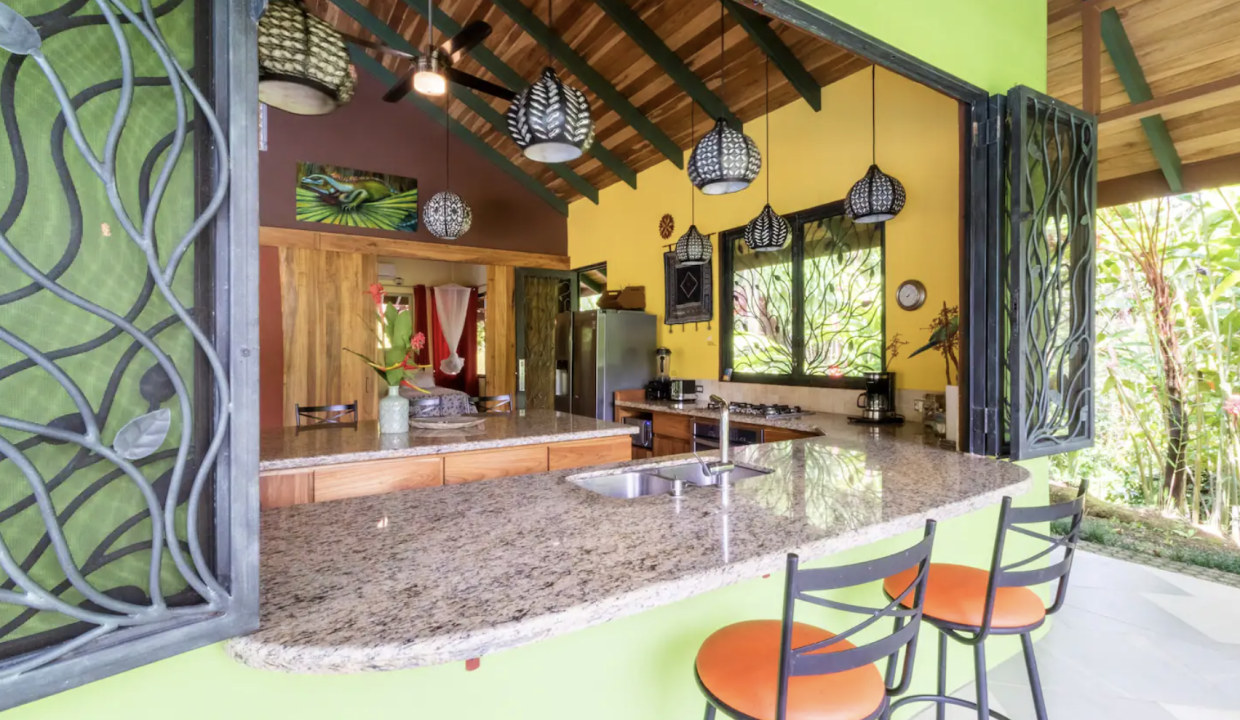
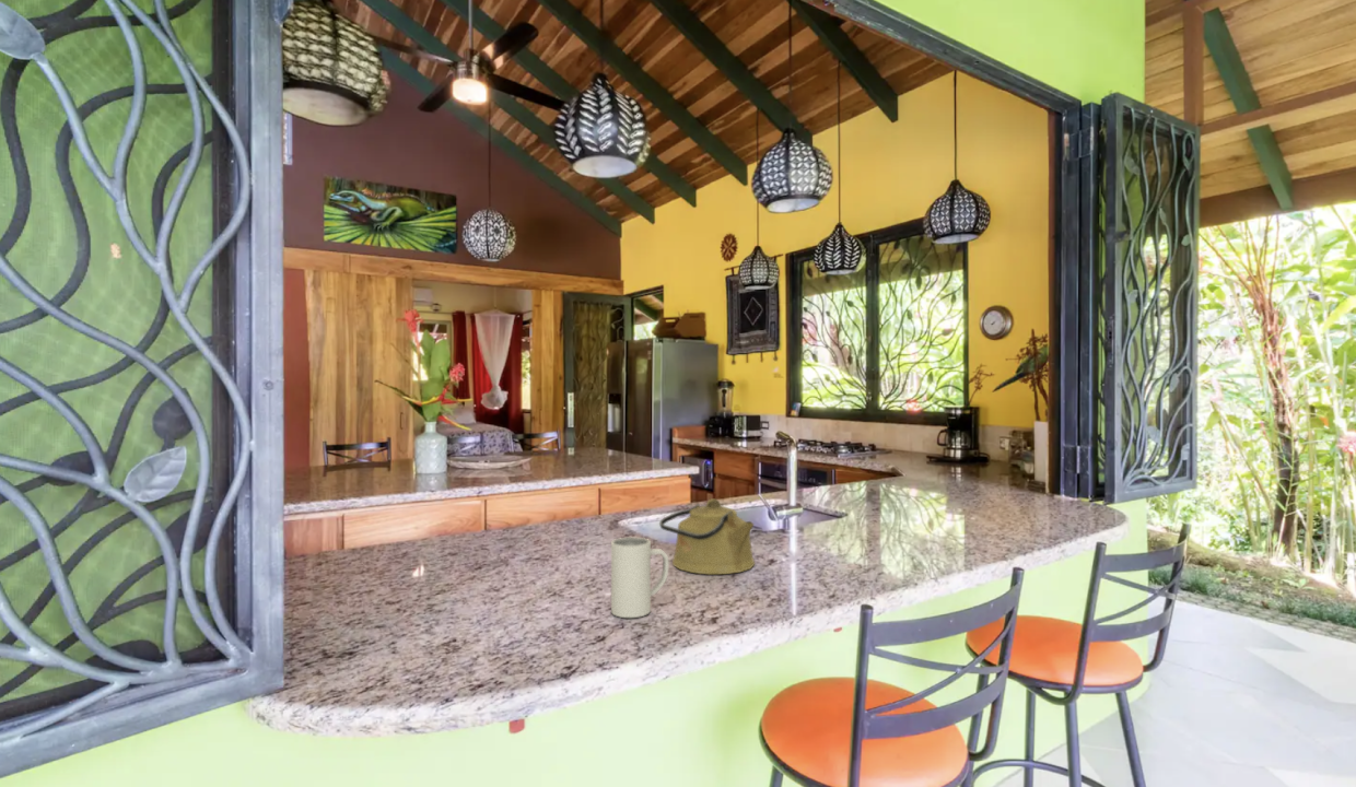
+ kettle (717, 532)
+ mug (640, 575)
